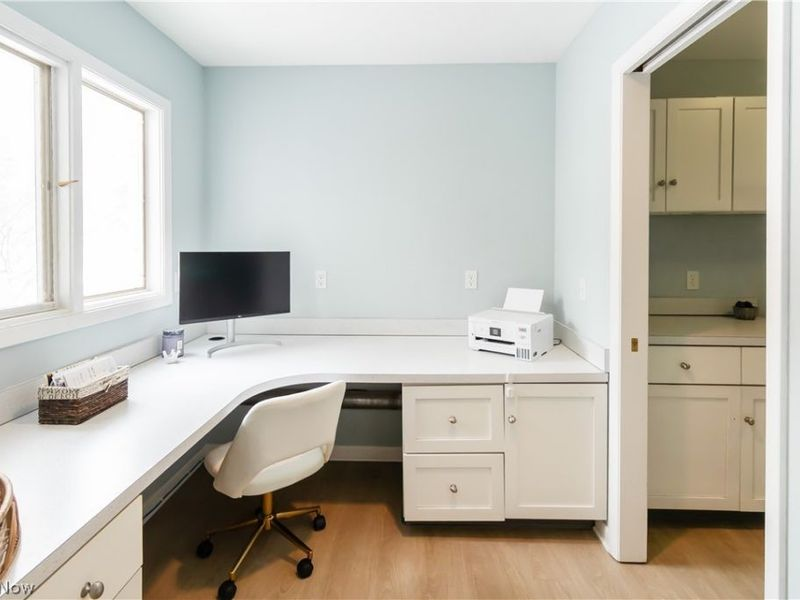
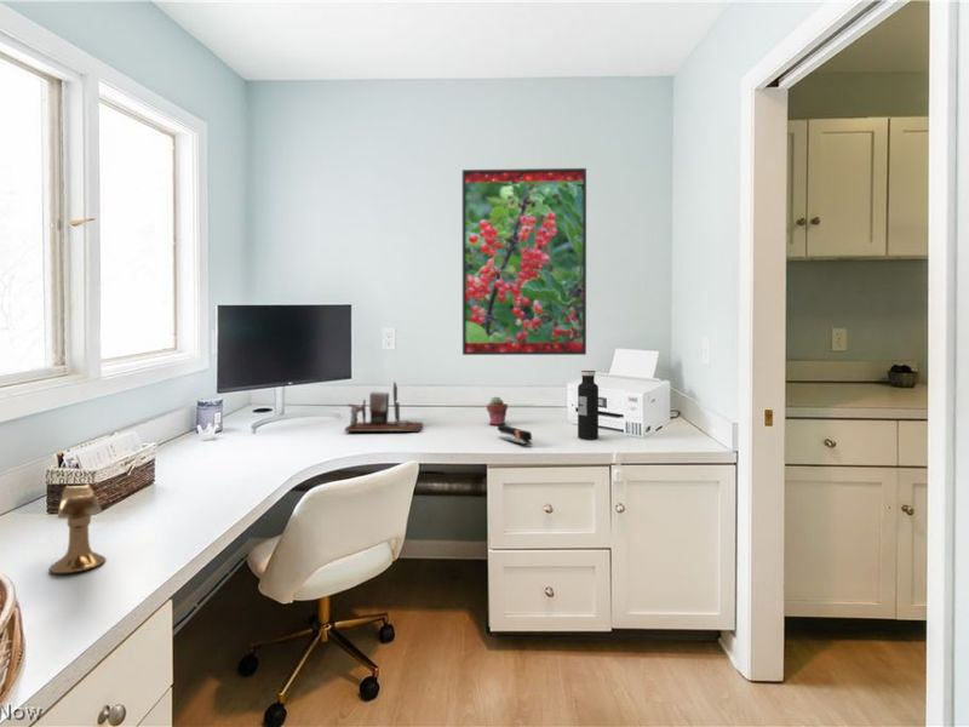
+ desk organizer (384, 403)
+ water bottle (587, 403)
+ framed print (523, 262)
+ potted succulent (497, 410)
+ spoon rest (78, 525)
+ stapler (514, 434)
